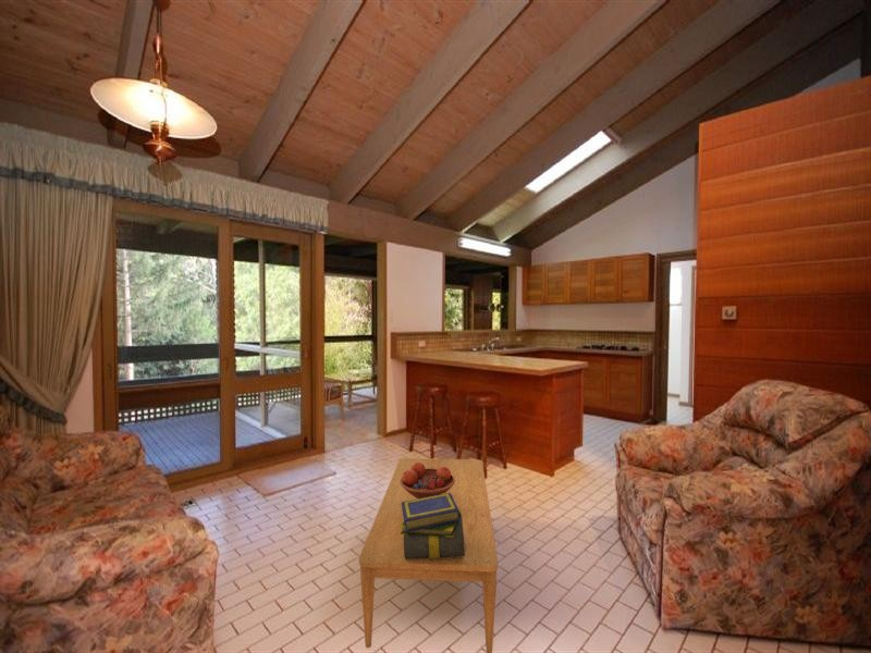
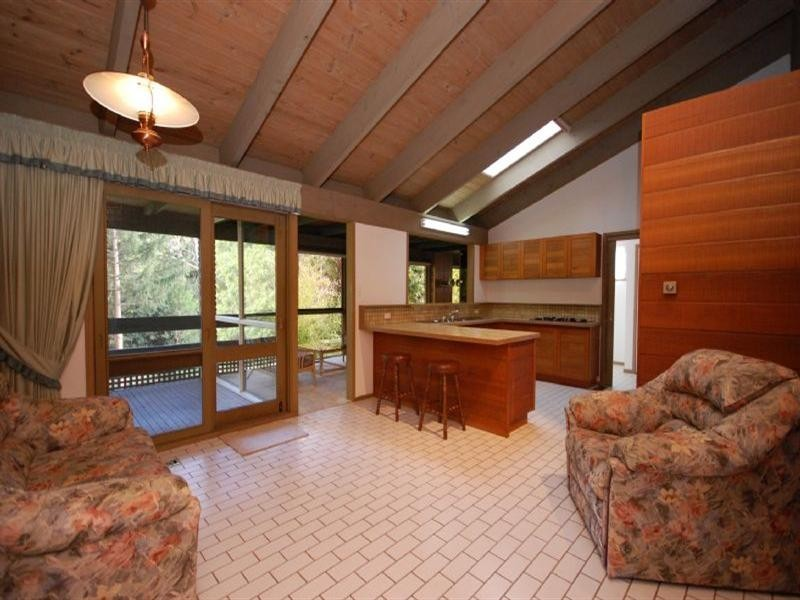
- coffee table (440, 557)
- stack of books (431, 525)
- fruit bowl (427, 488)
